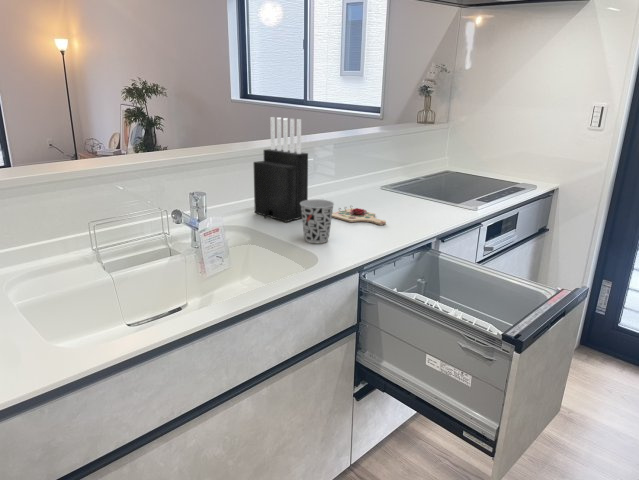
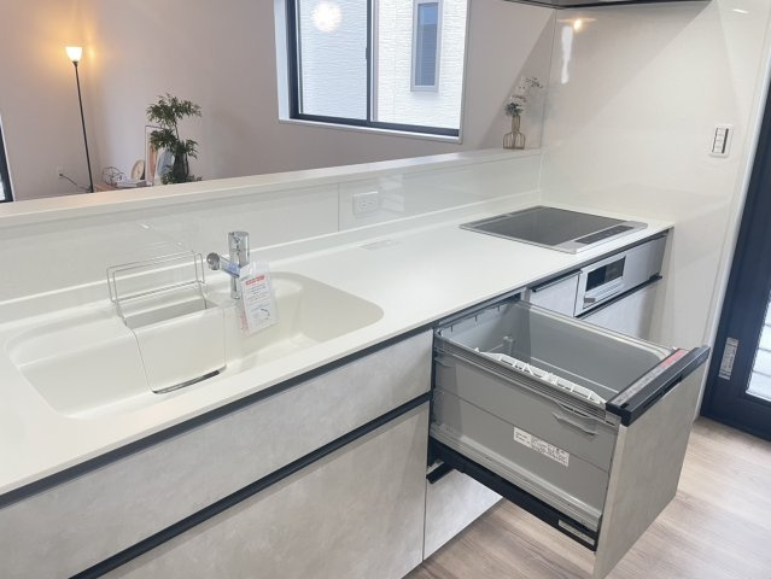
- knife block (278, 168)
- cup (316, 221)
- cutting board (361, 214)
